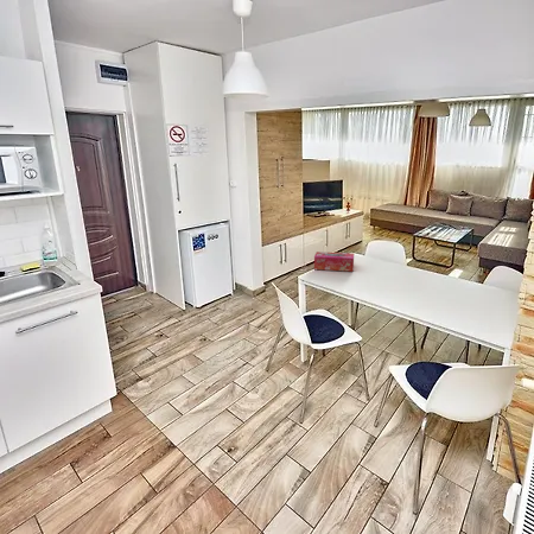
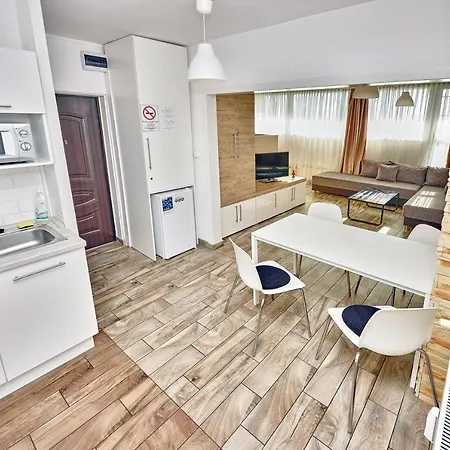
- tissue box (333, 261)
